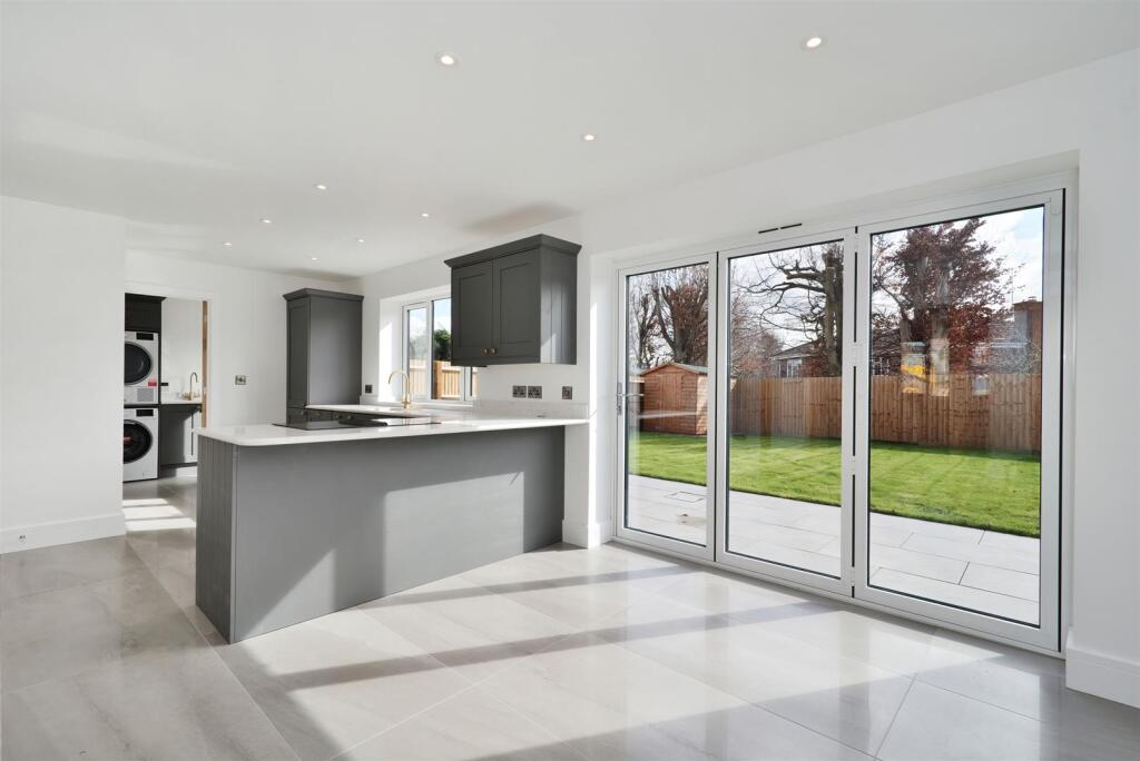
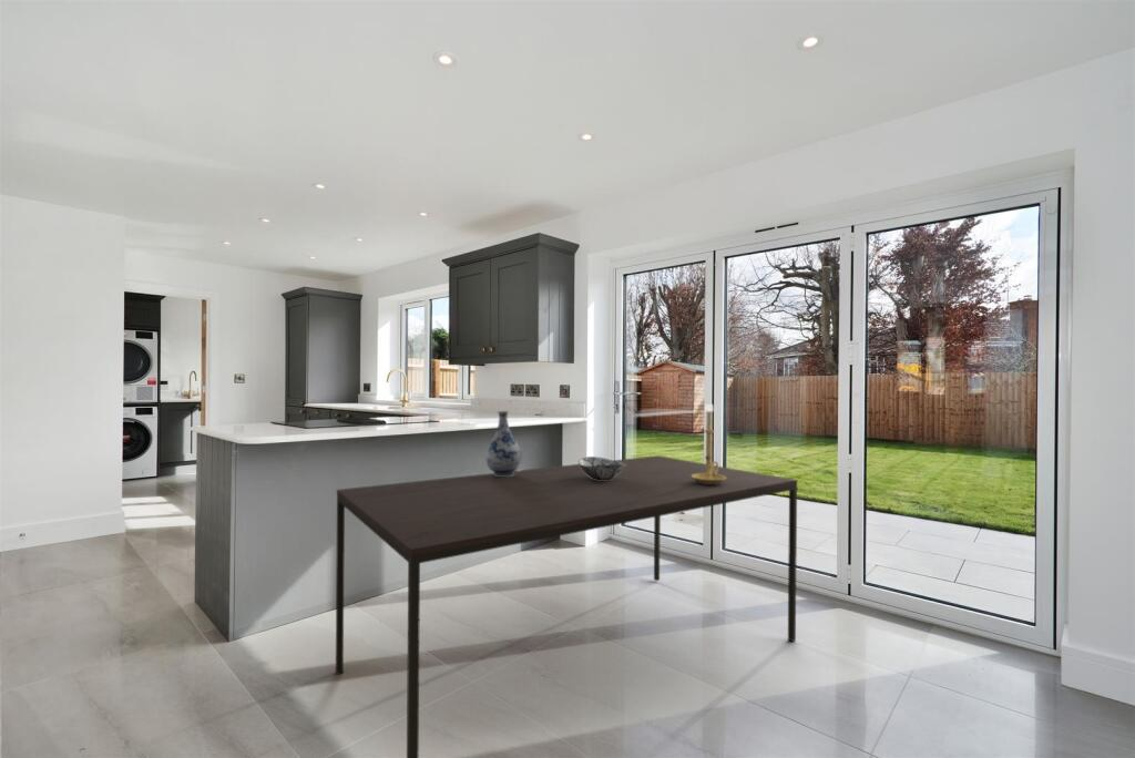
+ decorative bowl (602, 469)
+ candle holder (709, 442)
+ vase (503, 442)
+ dining table (576, 532)
